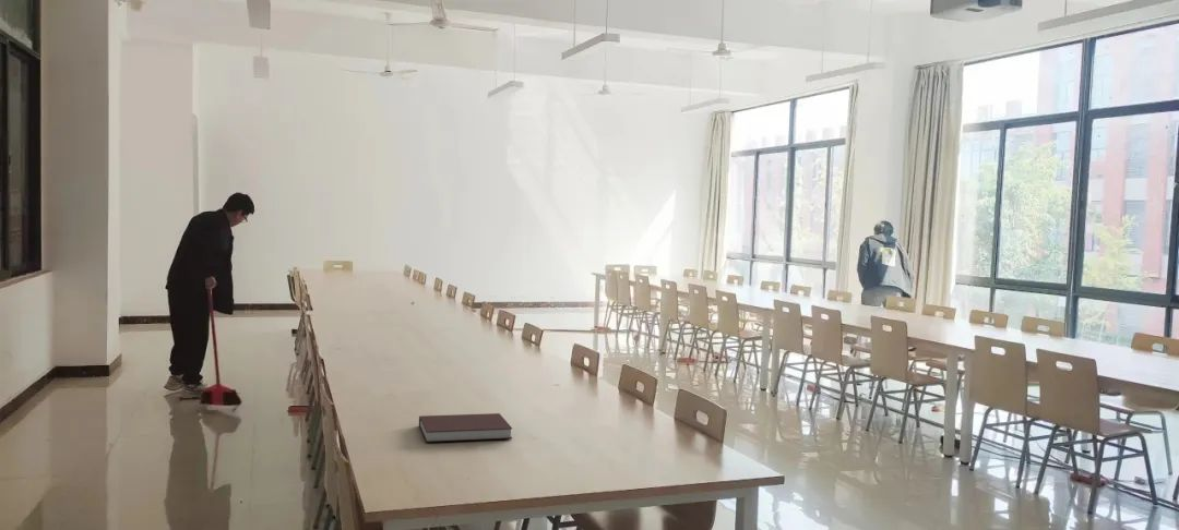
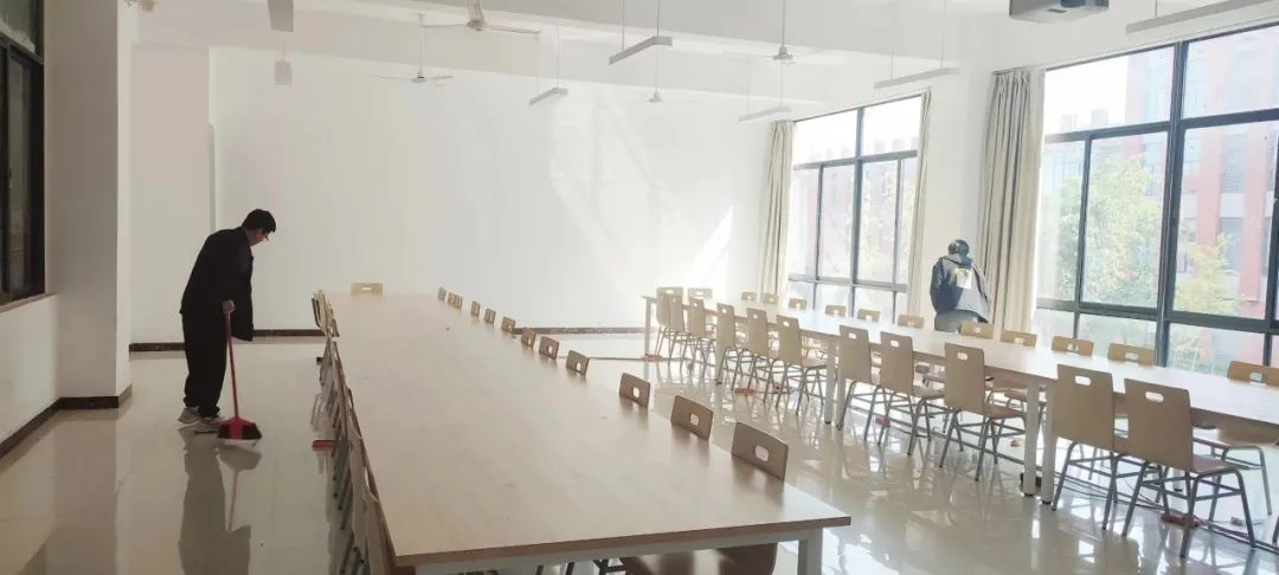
- notebook (464, 426)
